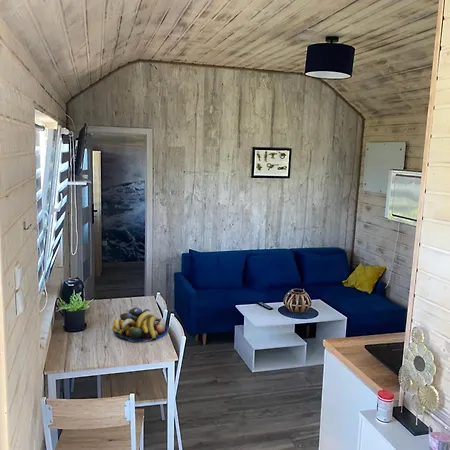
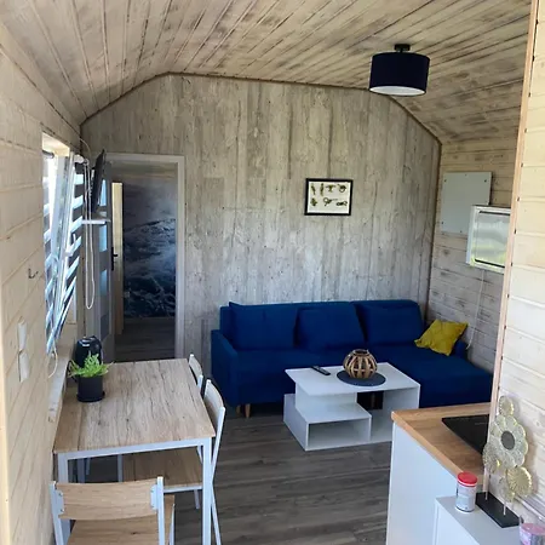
- fruit bowl (141, 321)
